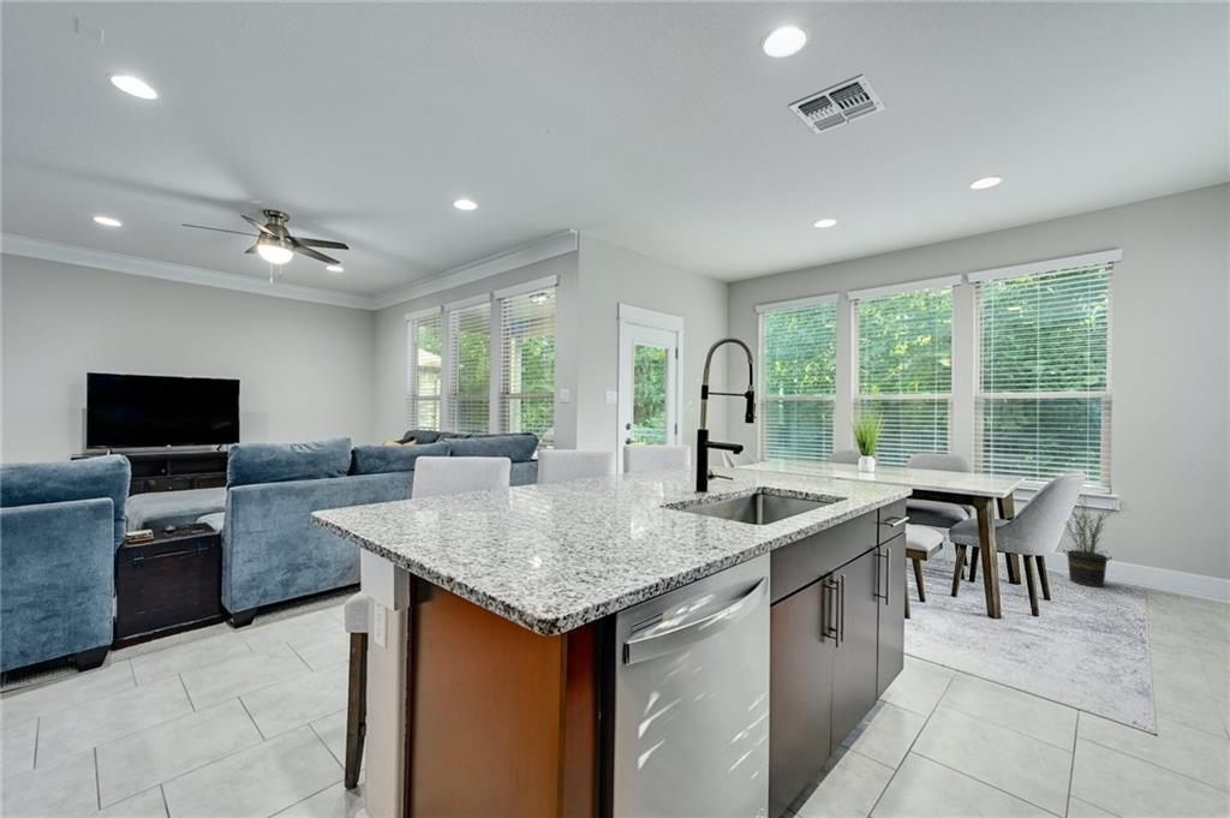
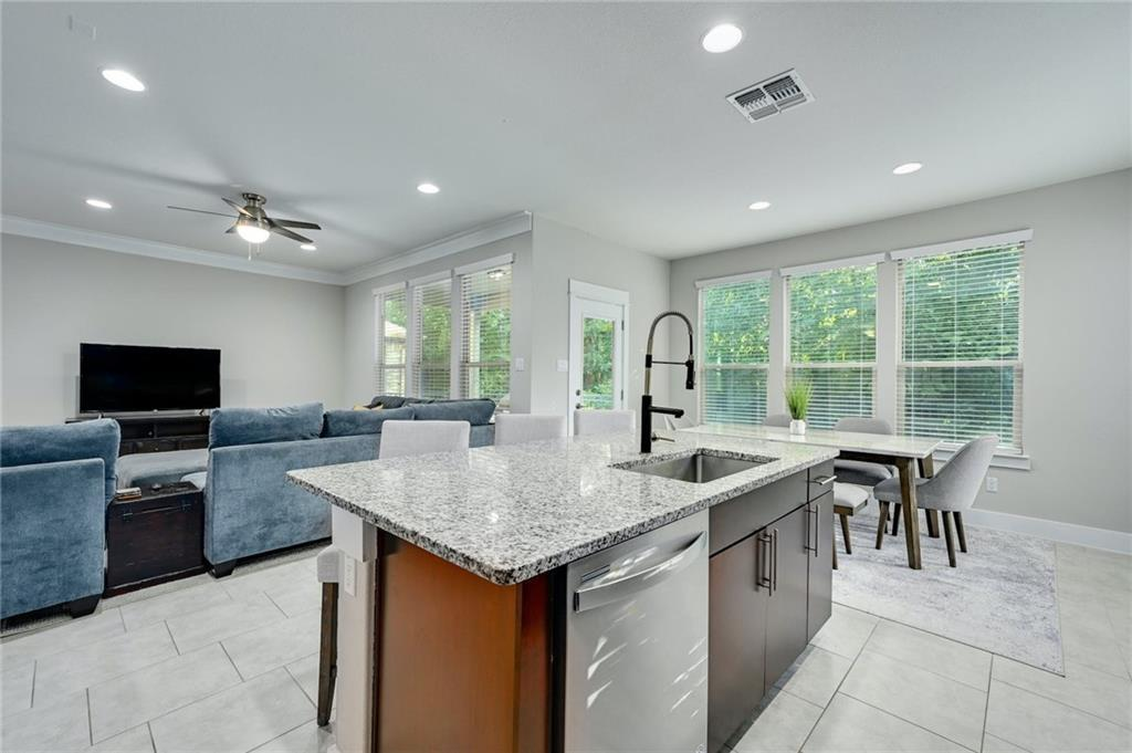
- potted plant (1083, 539)
